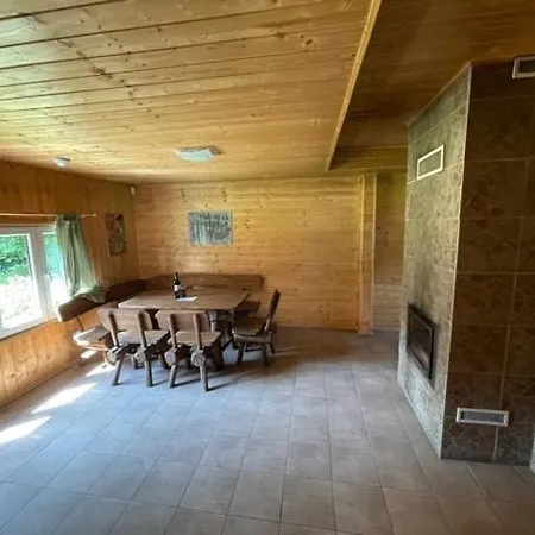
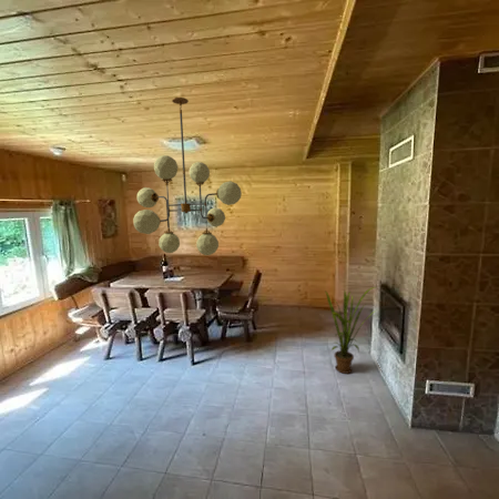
+ house plant (348, 327)
+ chandelier (184, 179)
